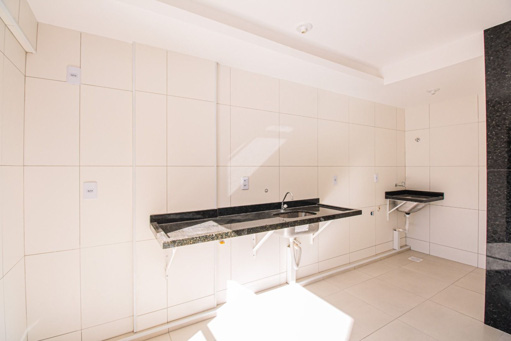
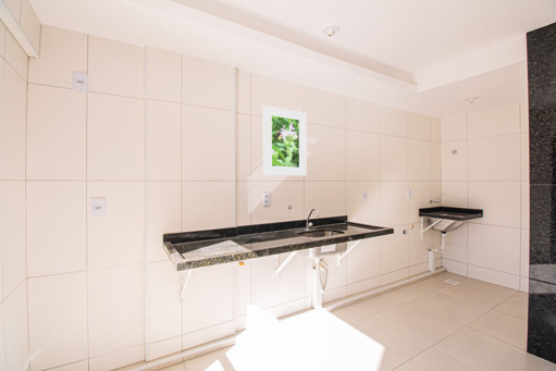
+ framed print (285, 141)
